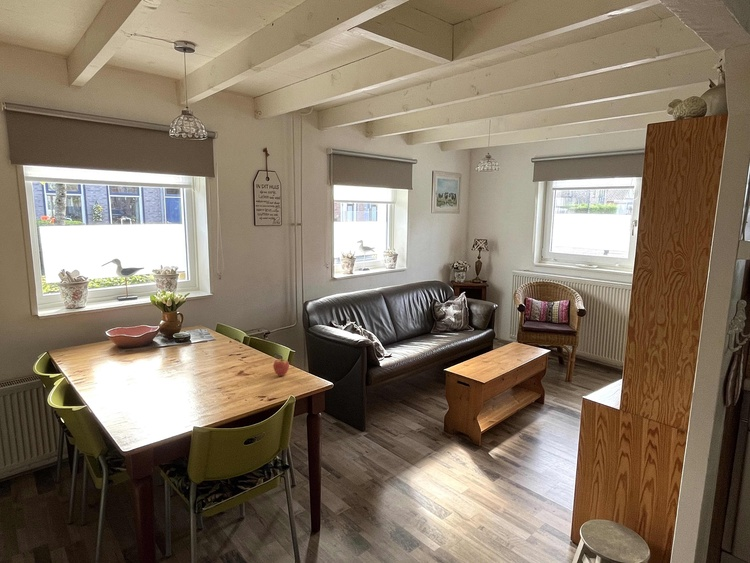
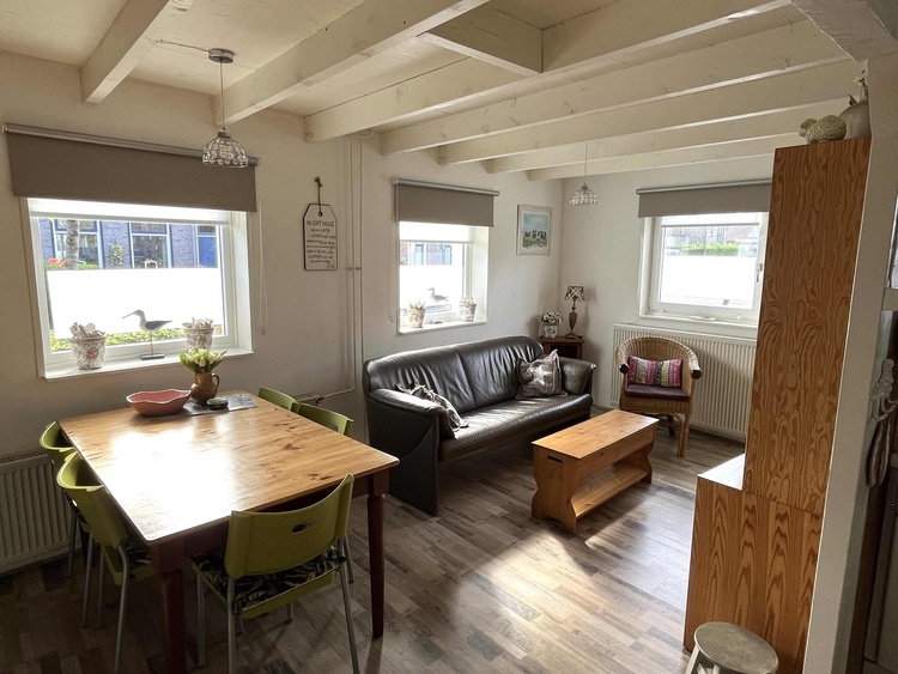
- fruit (281, 365)
